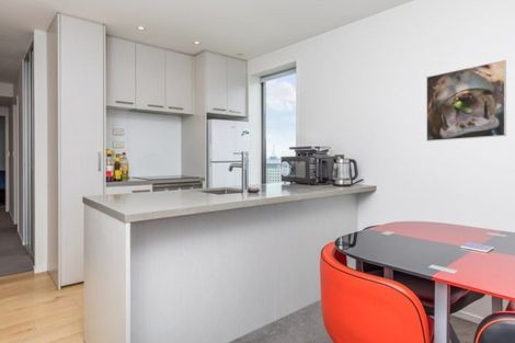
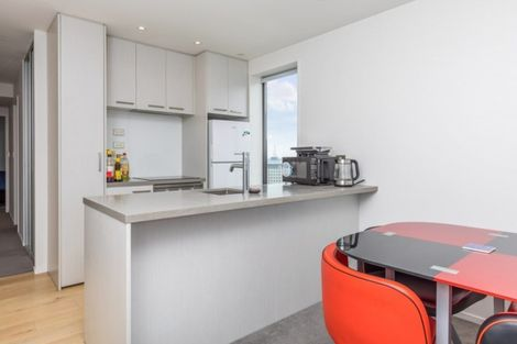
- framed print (462, 103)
